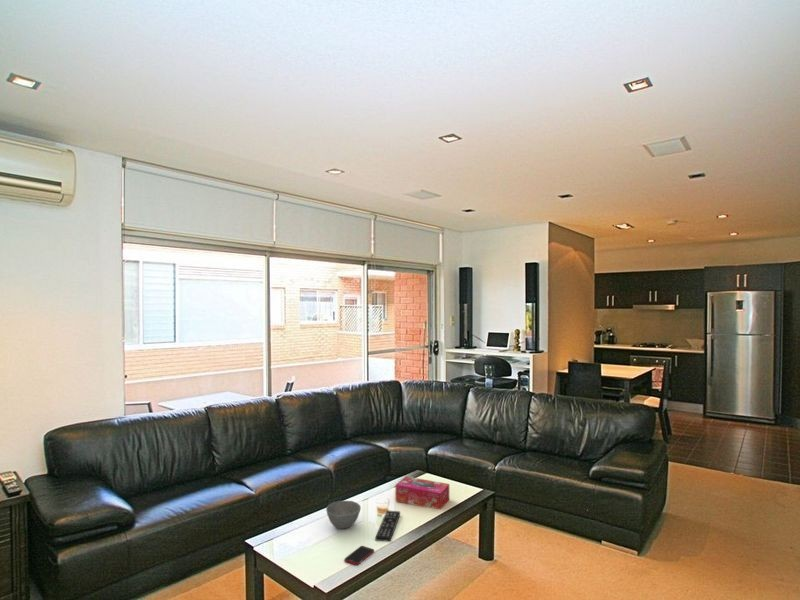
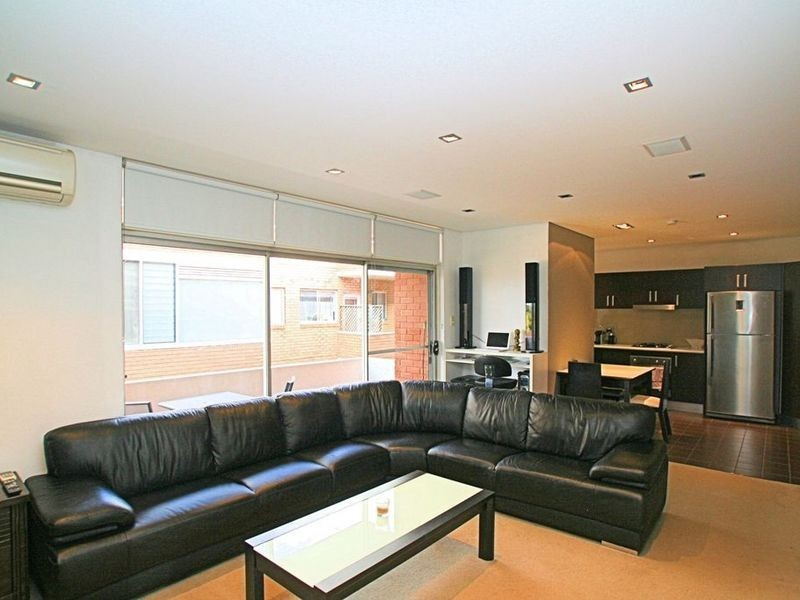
- cell phone (359, 555)
- remote control (388, 524)
- bowl (343, 516)
- tissue box (422, 492)
